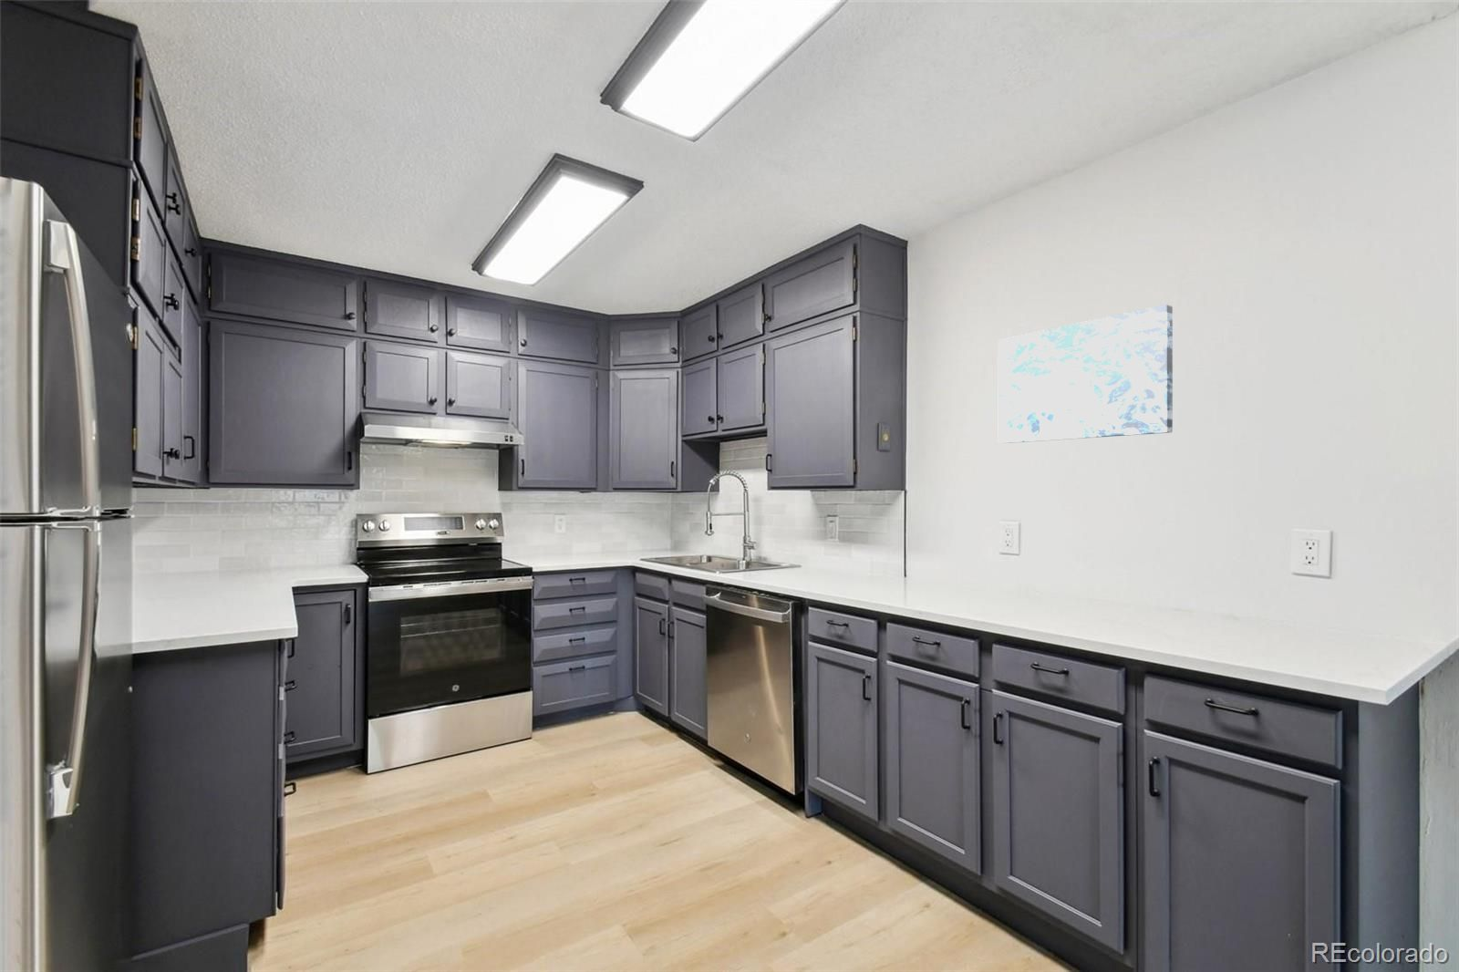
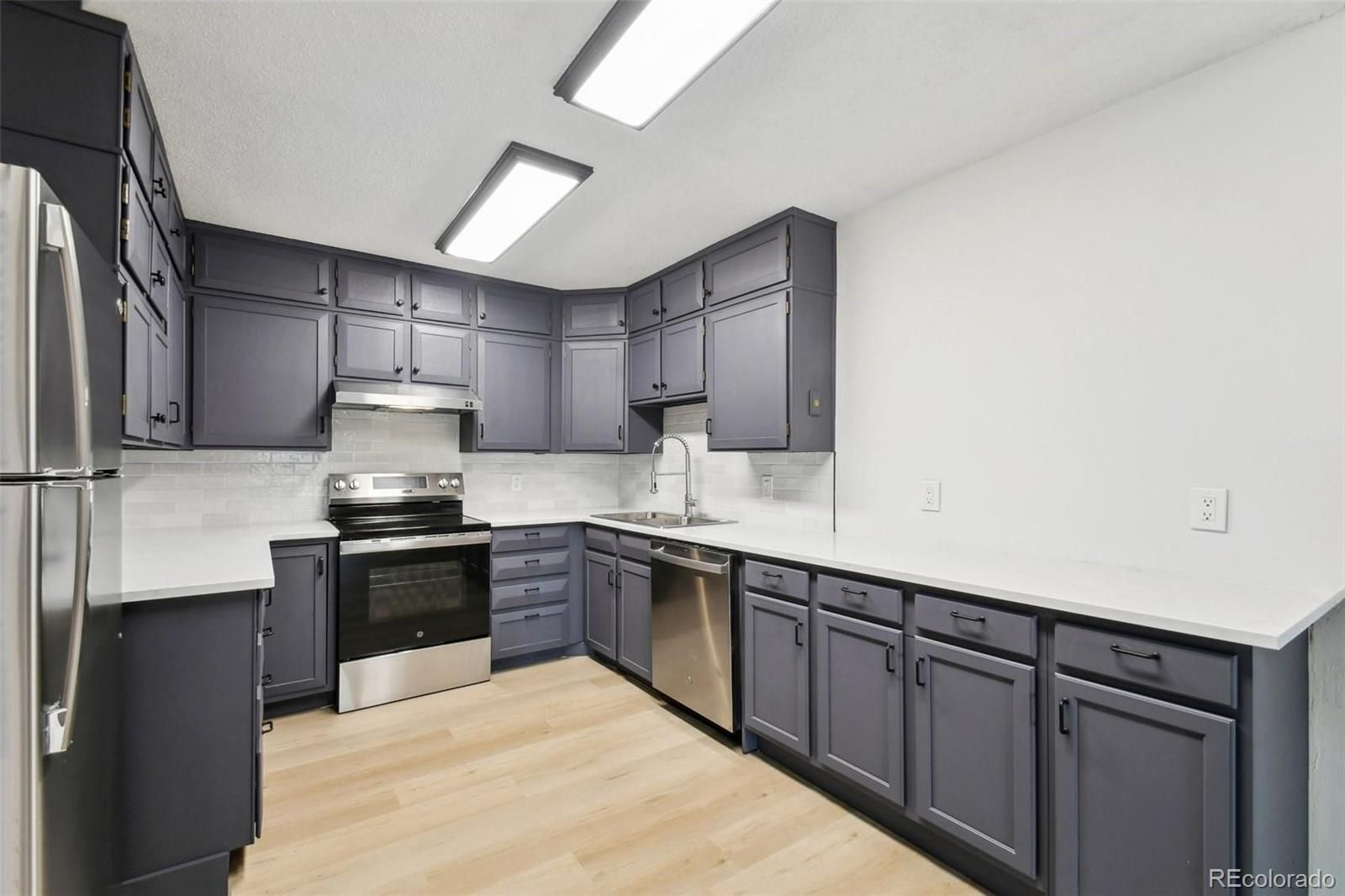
- wall art (1076, 381)
